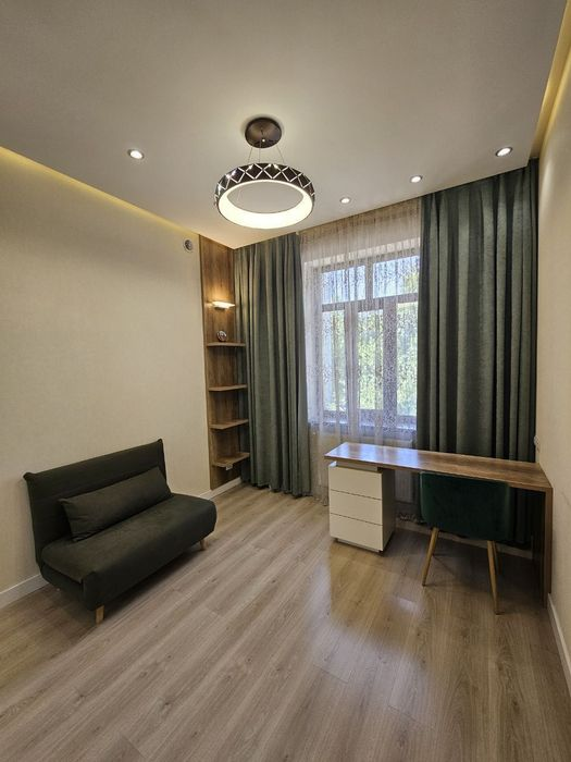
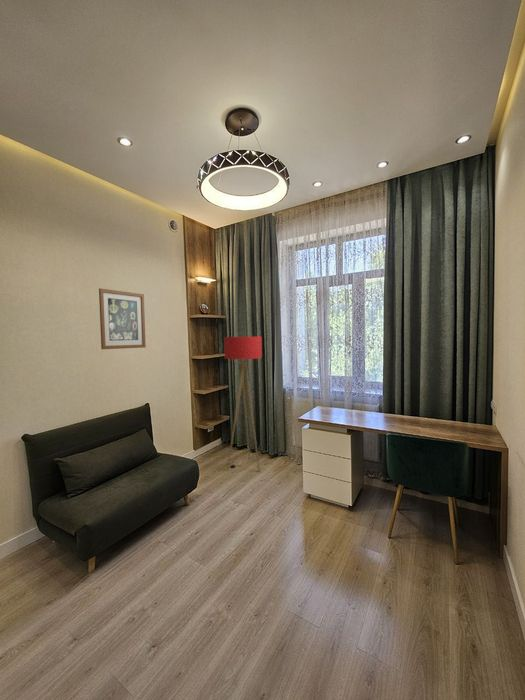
+ floor lamp (244, 402)
+ wall art (123, 320)
